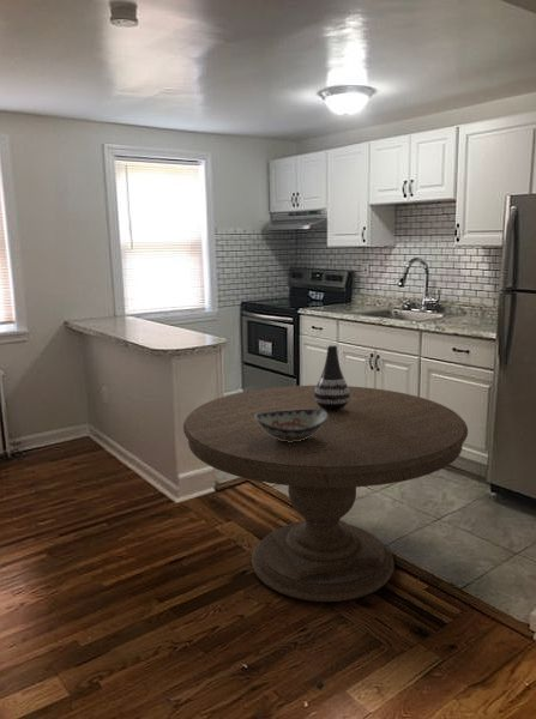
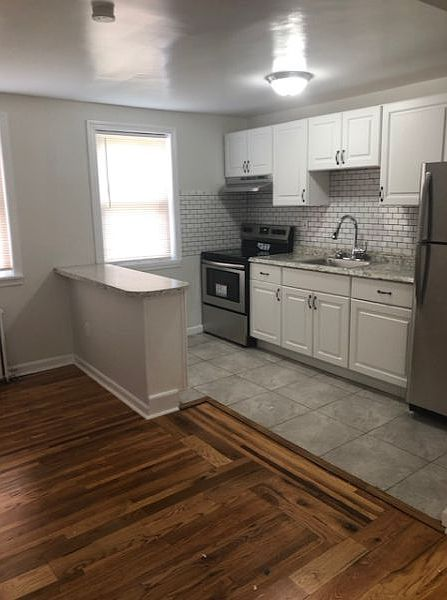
- vase (331, 377)
- decorative bowl (291, 425)
- dining table (321, 489)
